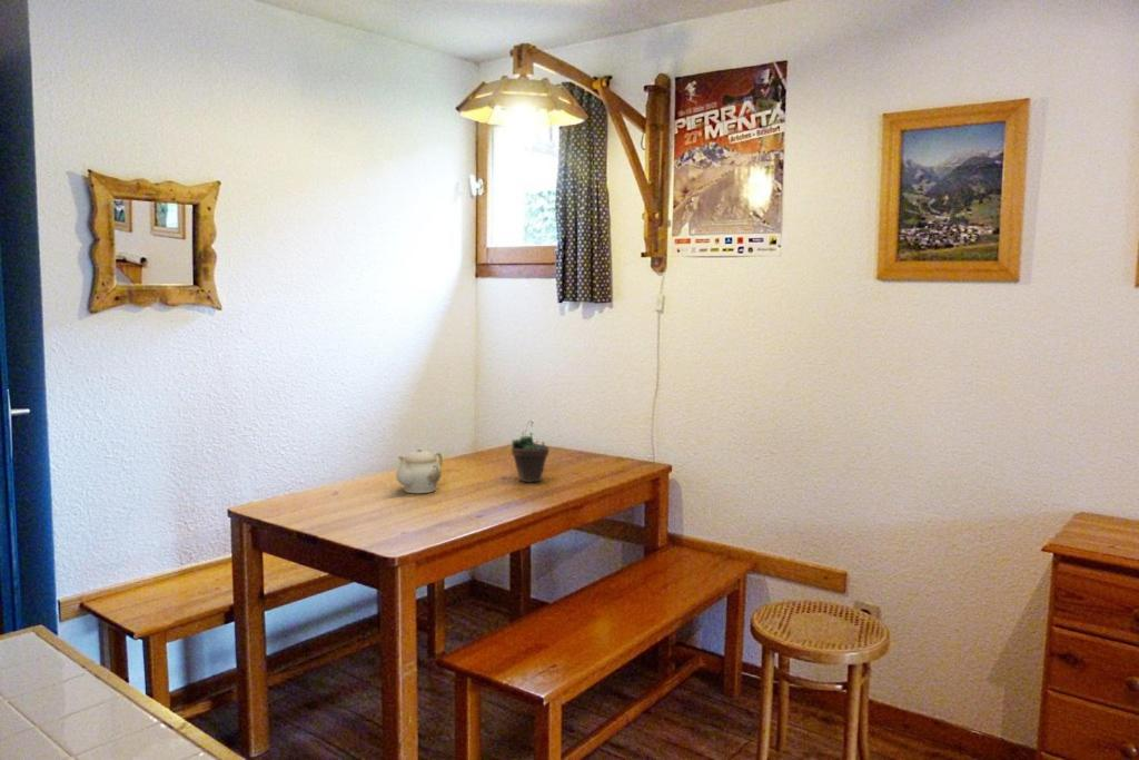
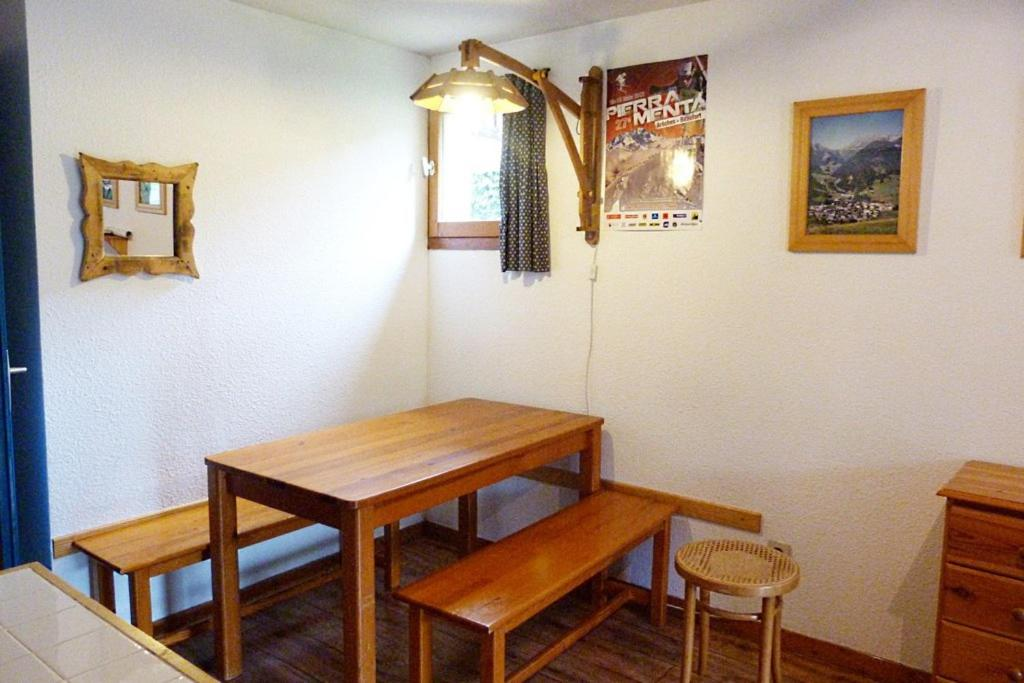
- teapot (420, 468)
- succulent plant (529, 450)
